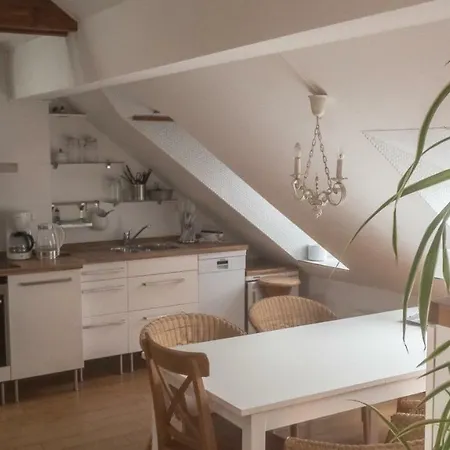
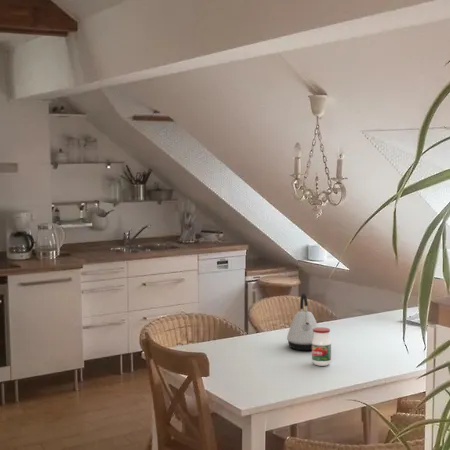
+ kettle (304, 320)
+ jar (321, 346)
